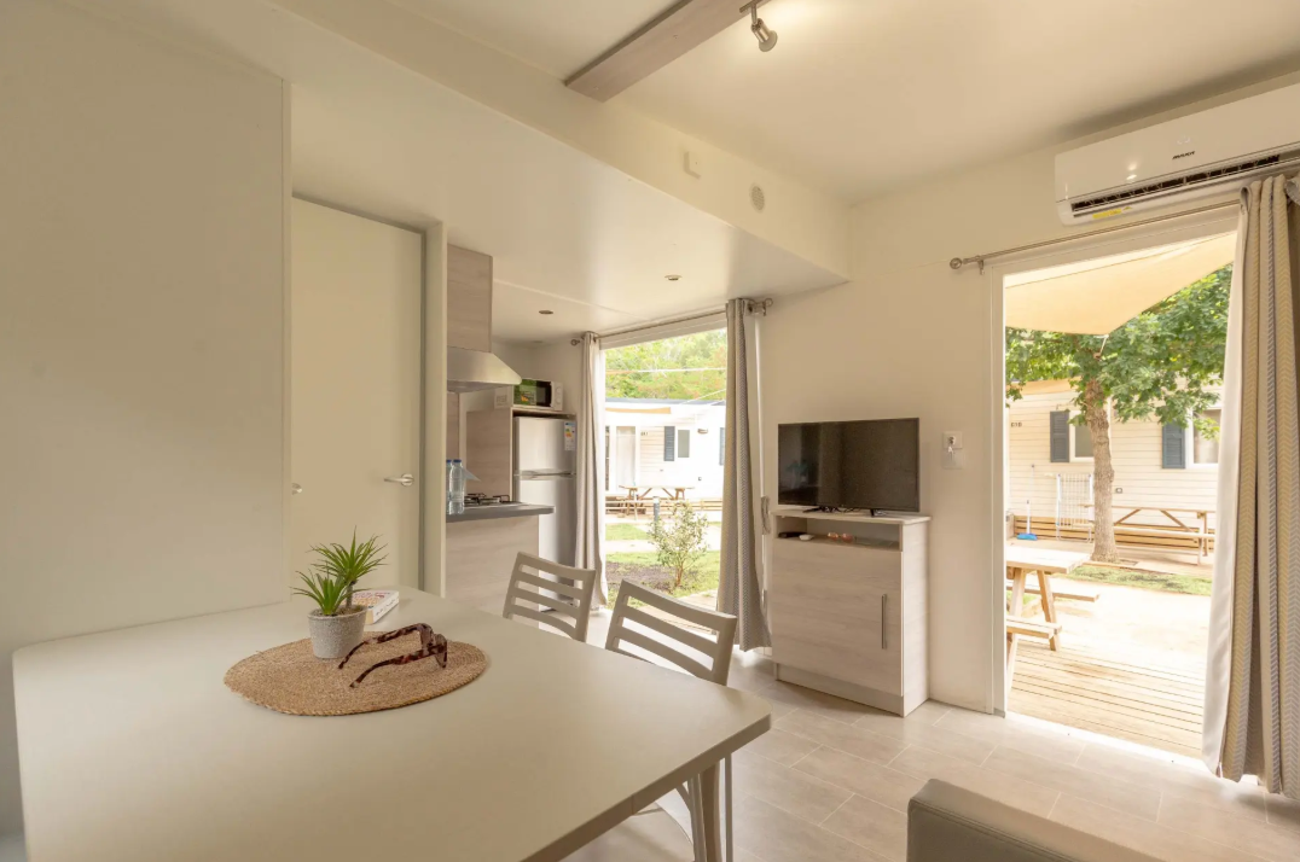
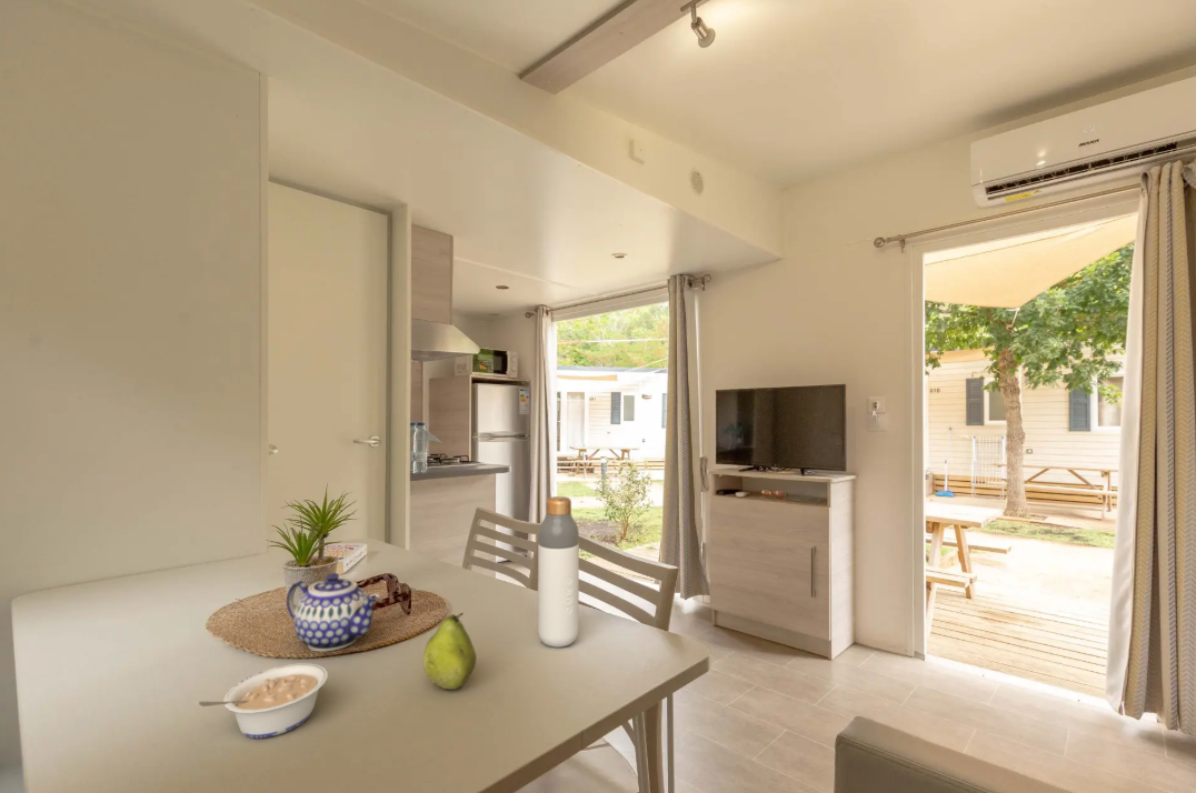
+ bottle (558, 570)
+ teapot (332, 608)
+ fruit (449, 650)
+ legume (275, 701)
